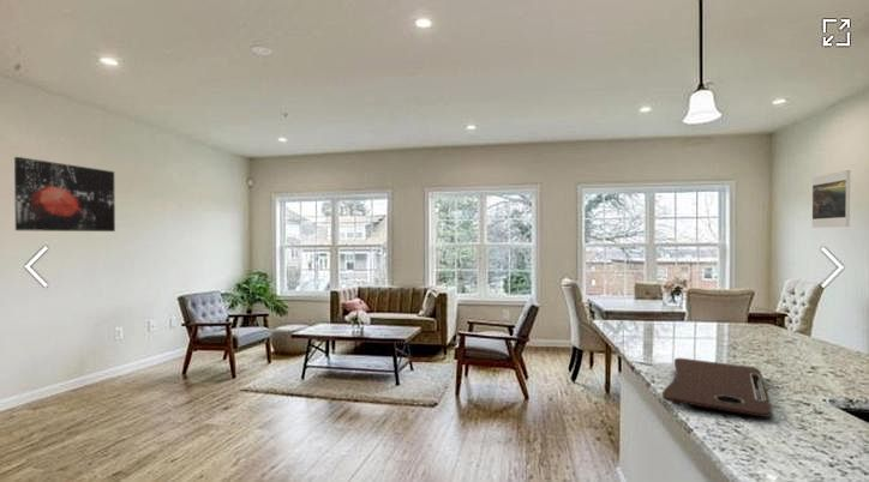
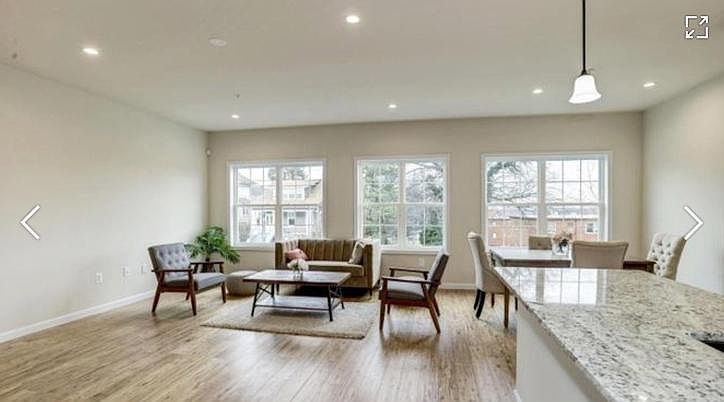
- wall art (70, 198)
- cutting board (714, 384)
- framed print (829, 200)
